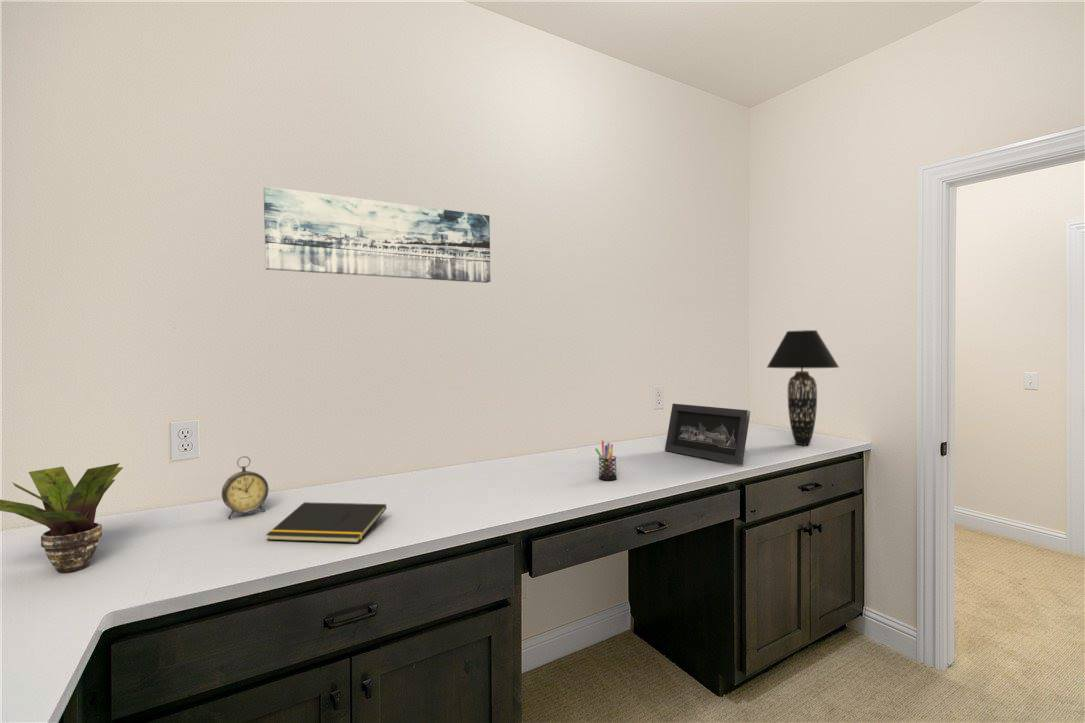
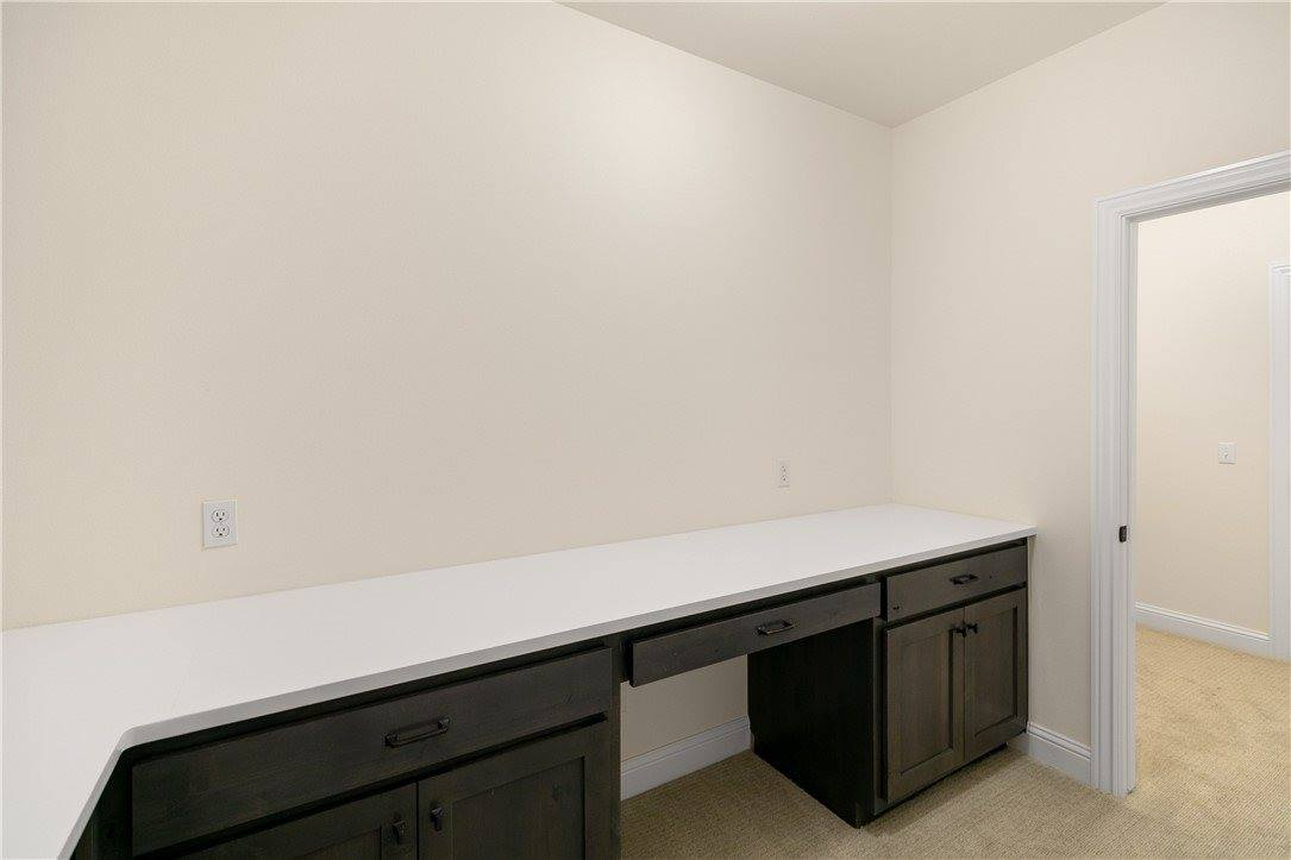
- wall art (388, 240)
- picture frame (707, 431)
- notepad (329, 521)
- potted plant (74, 515)
- alarm clock (244, 485)
- table lamp (802, 387)
- pen holder (605, 460)
